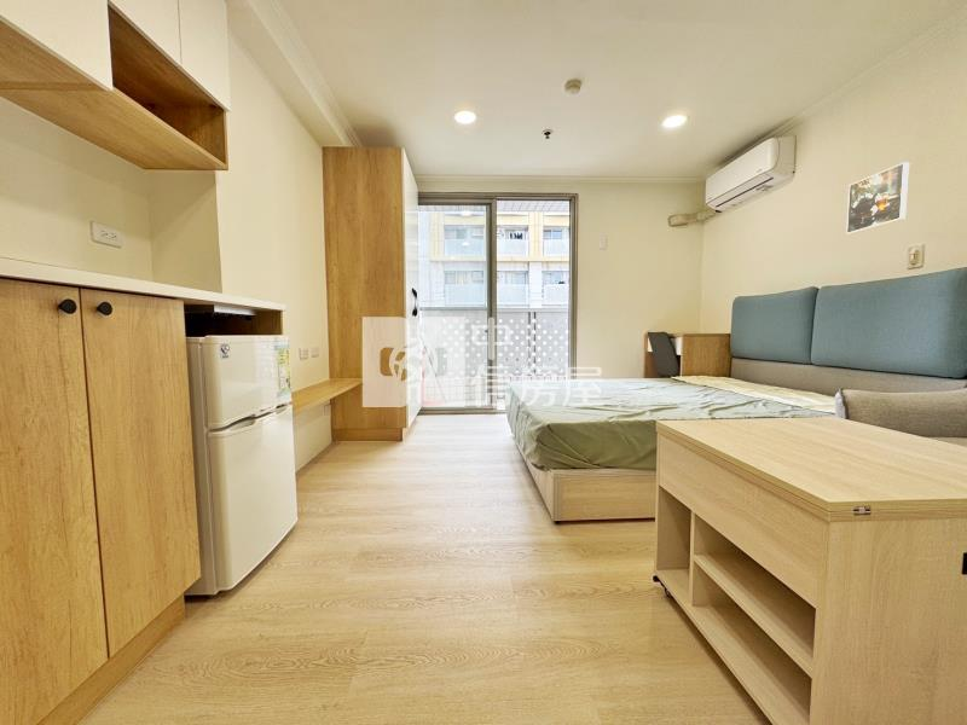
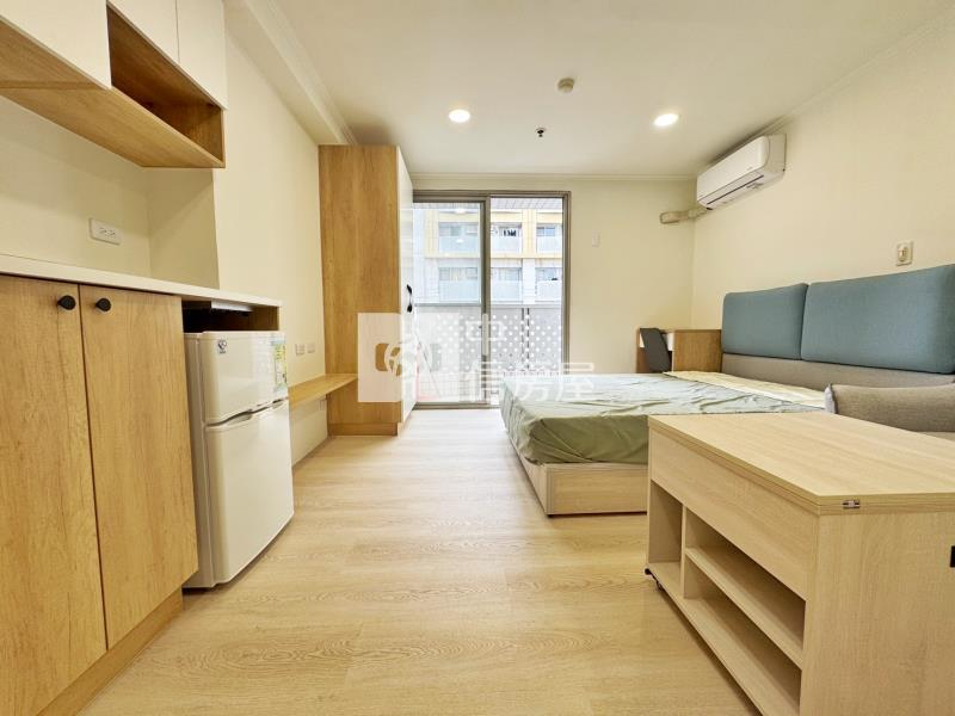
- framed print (875, 201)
